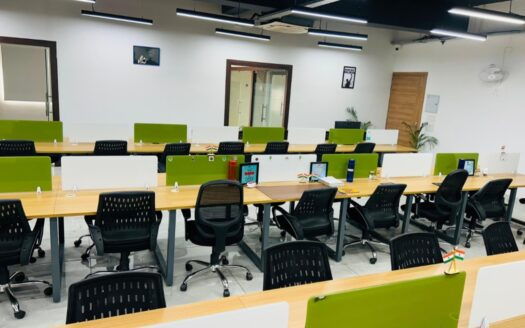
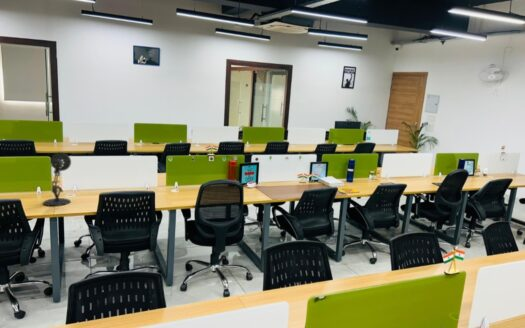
+ desk lamp (57, 178)
